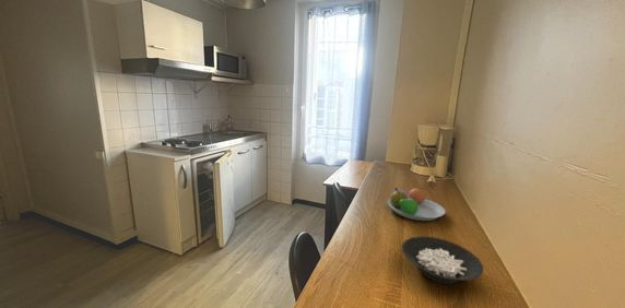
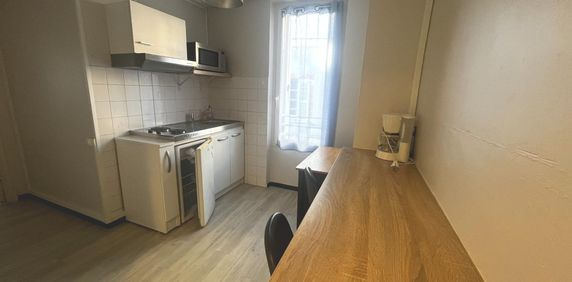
- cereal bowl (438, 262)
- fruit bowl (413, 201)
